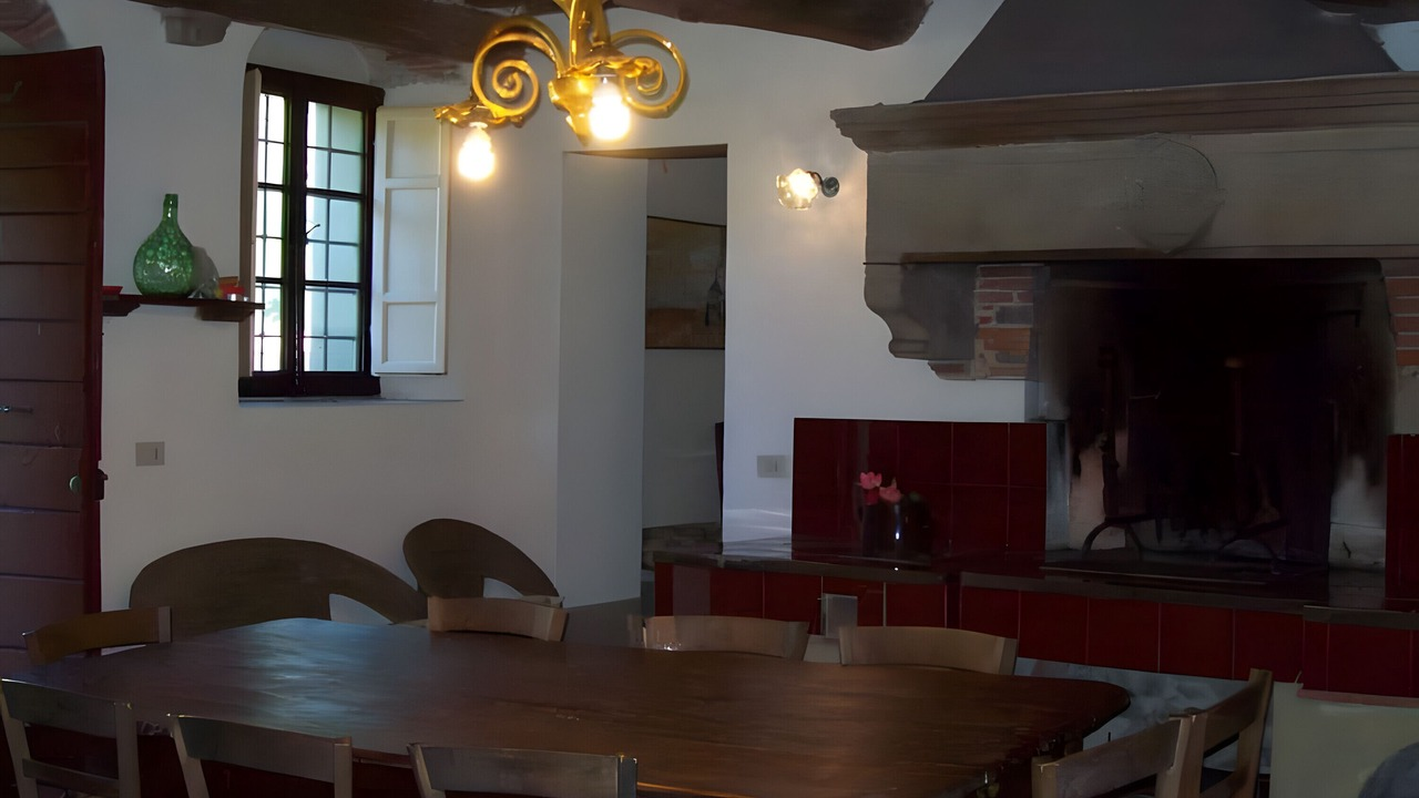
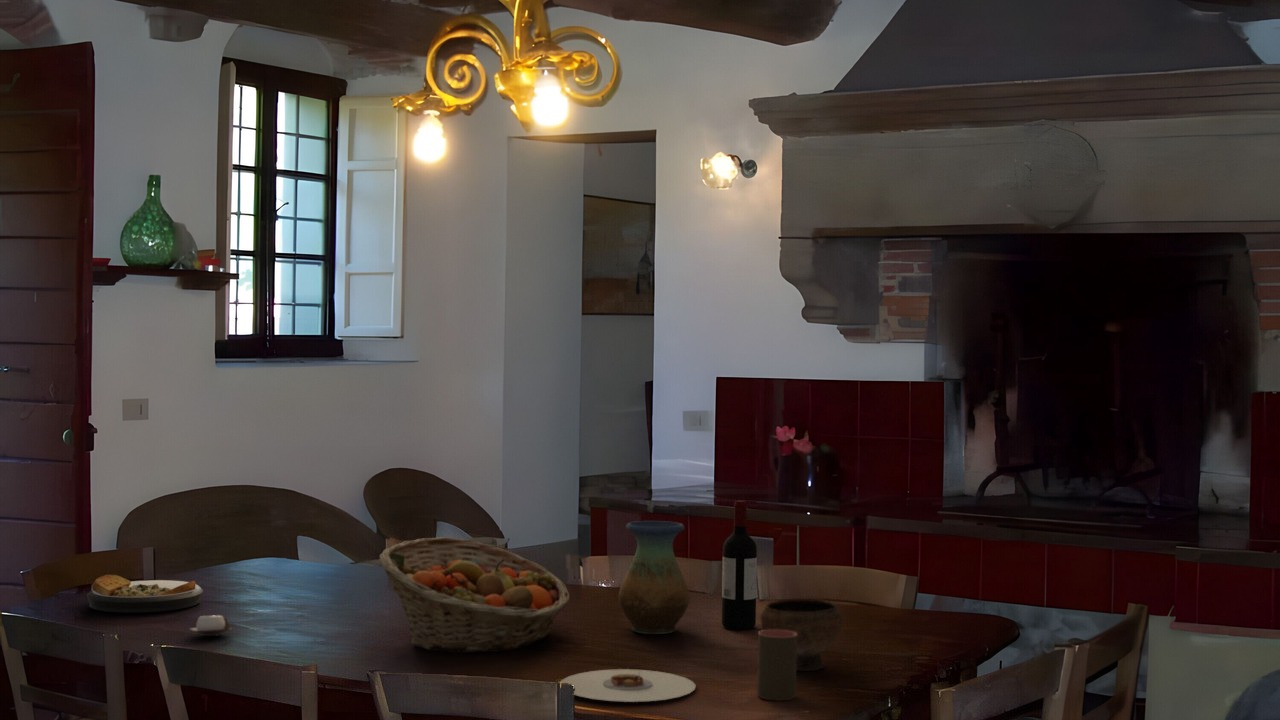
+ bowl (801, 634)
+ cup (210, 625)
+ cup (777, 664)
+ vase (654, 577)
+ plate (145, 591)
+ fruit basket (475, 591)
+ plate (627, 678)
+ wine bottle (739, 563)
